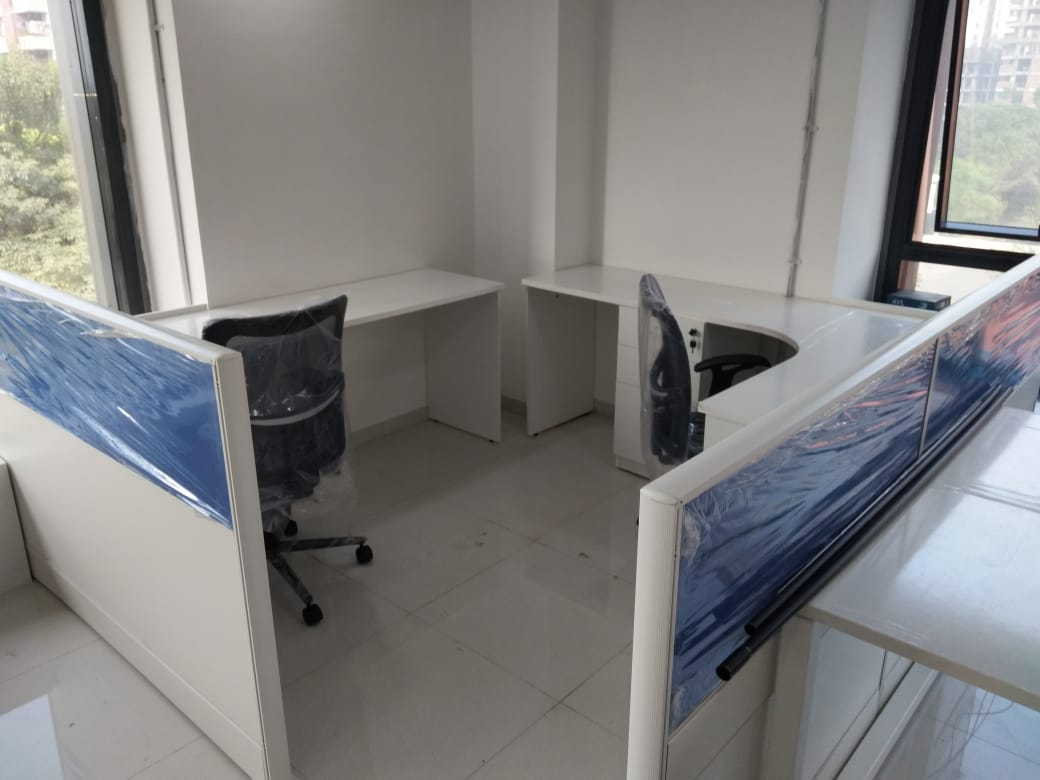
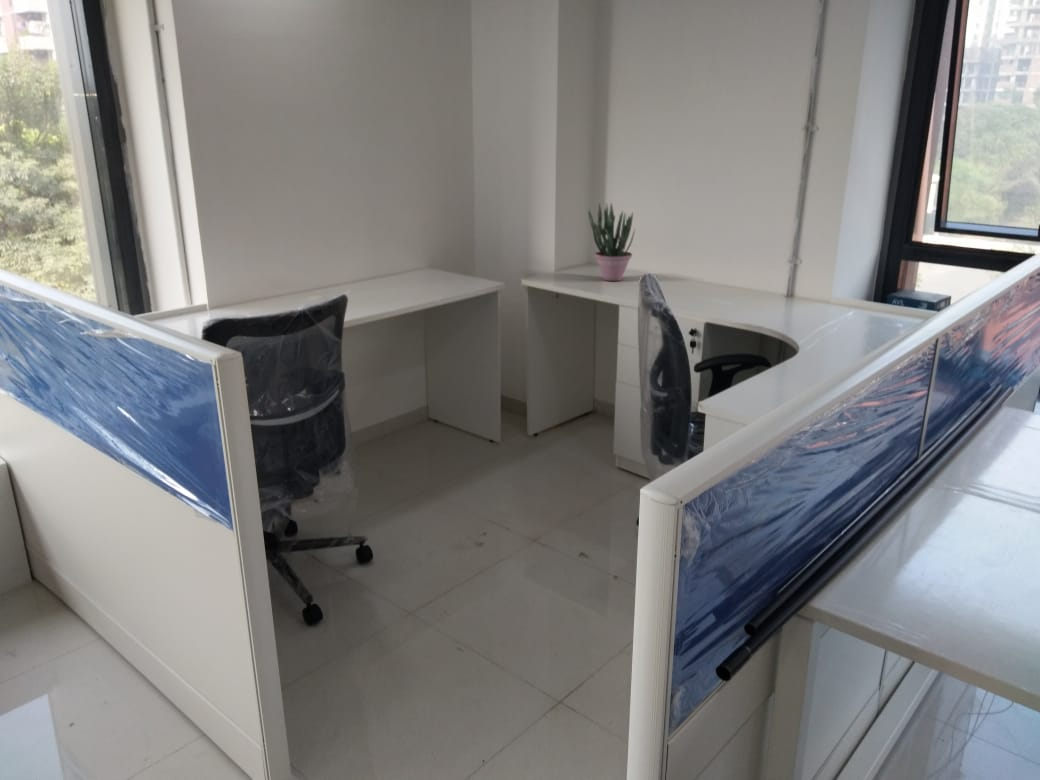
+ potted plant (610, 241)
